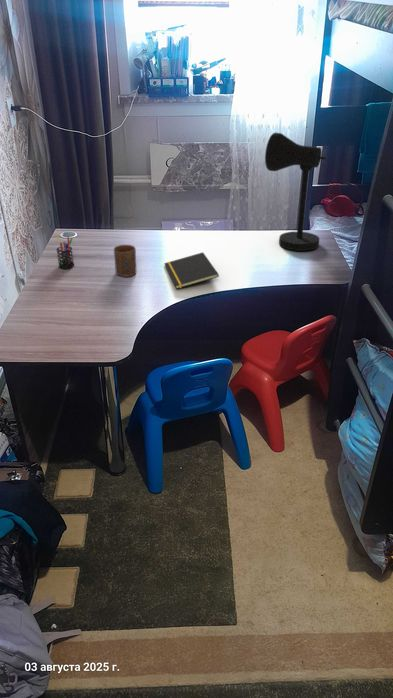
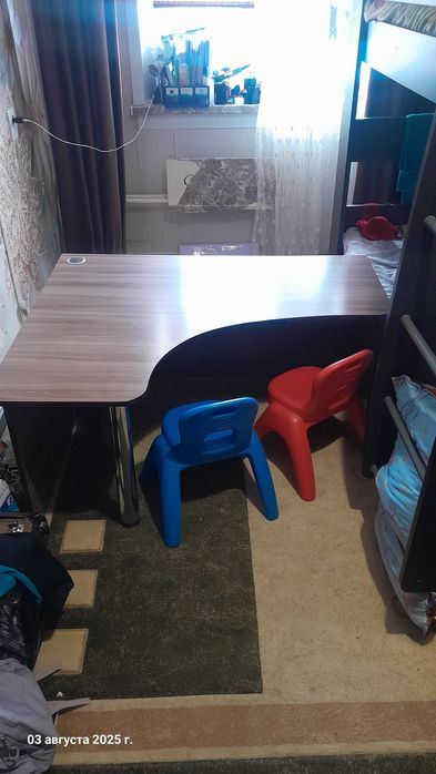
- desk lamp (300, 194)
- notepad (190, 269)
- pen holder (66, 250)
- cup (125, 260)
